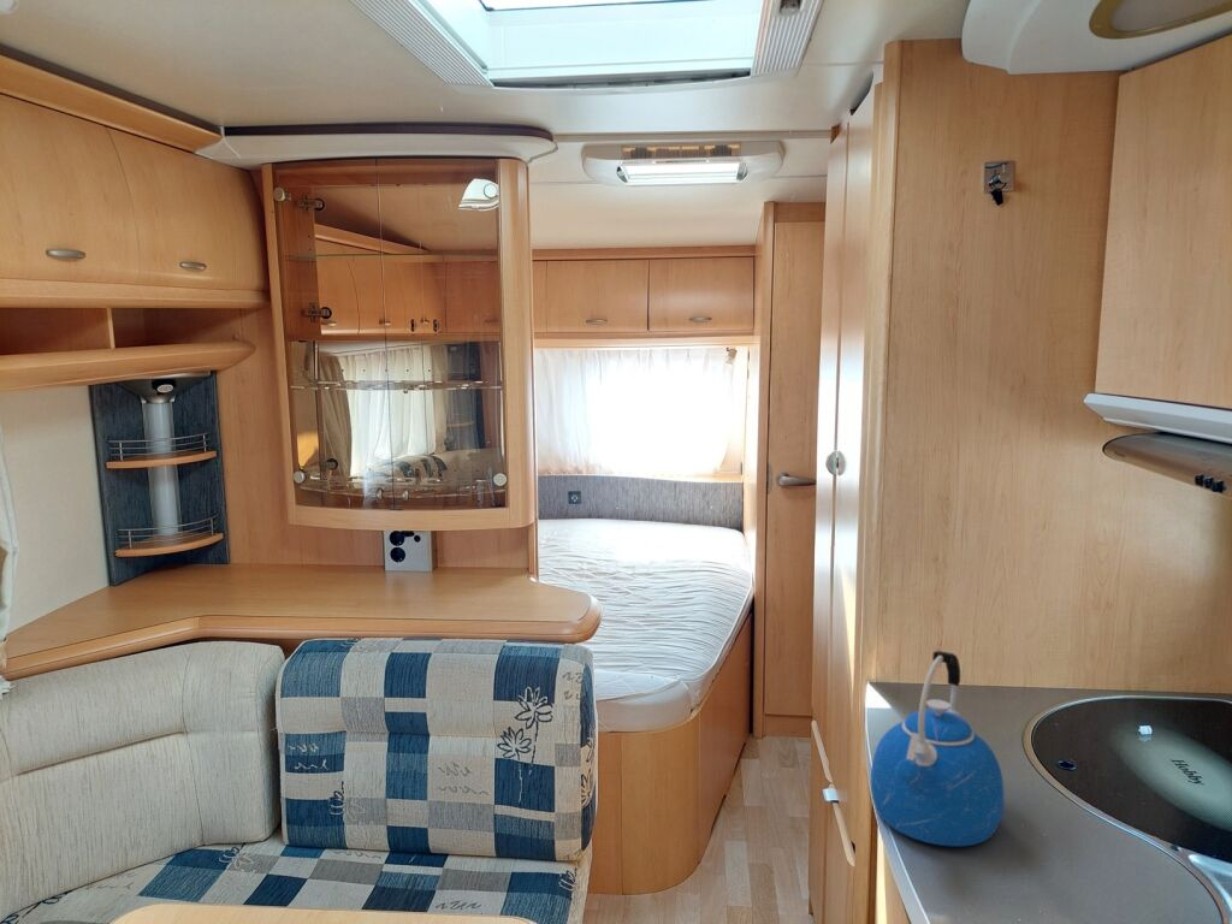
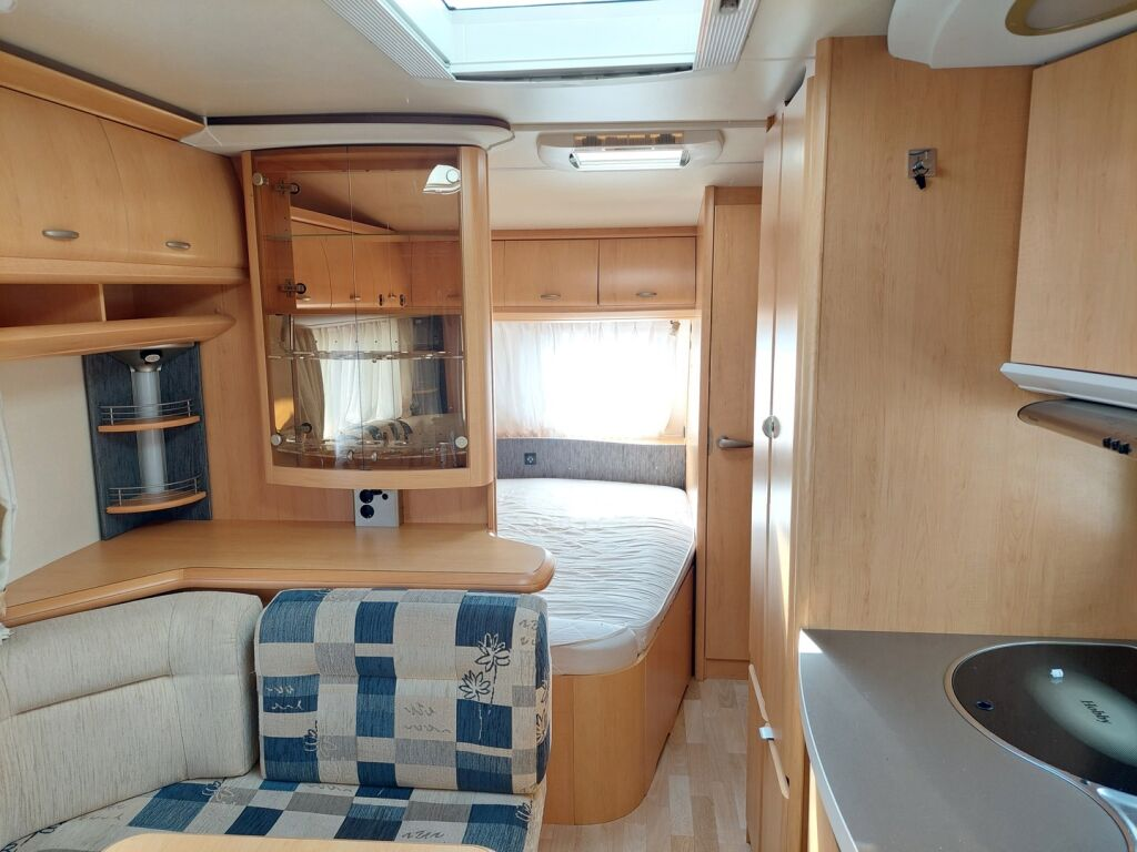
- kettle (932, 740)
